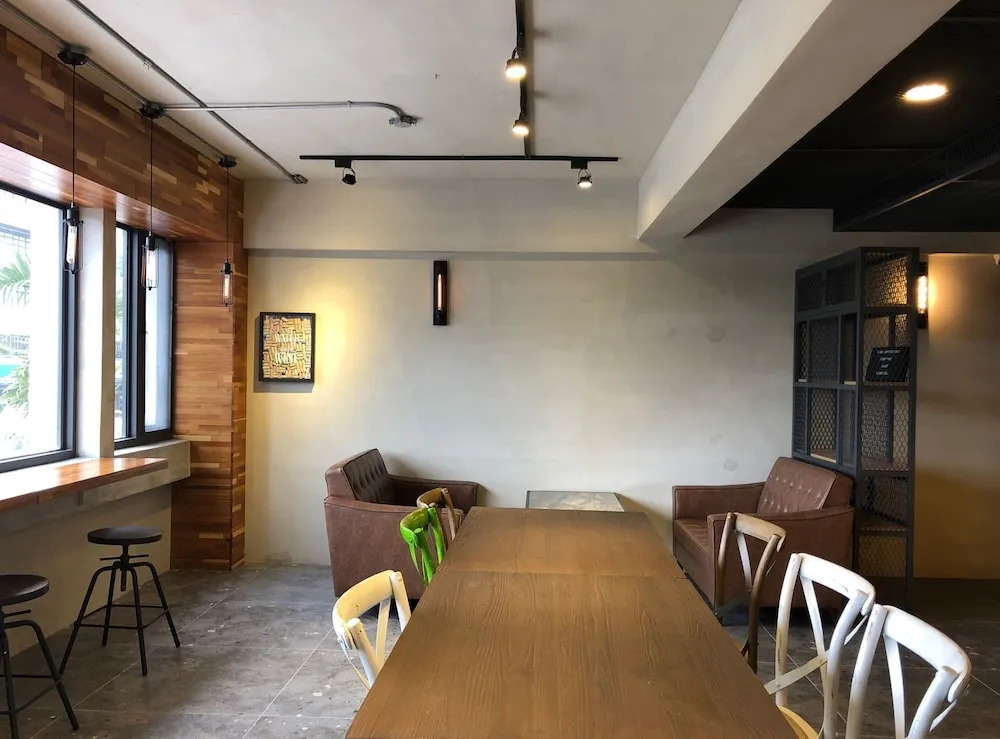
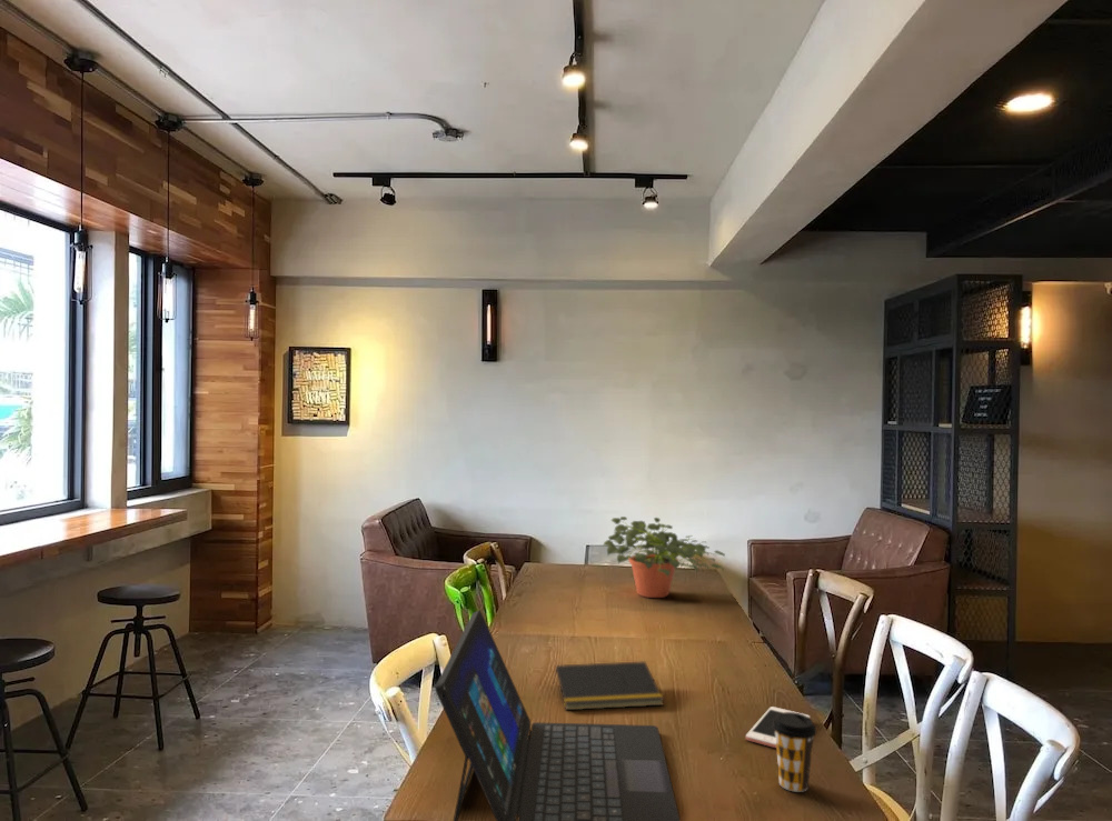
+ coffee cup (793, 752)
+ cell phone (774, 730)
+ laptop (563, 723)
+ notepad (607, 684)
+ potted plant (662, 559)
